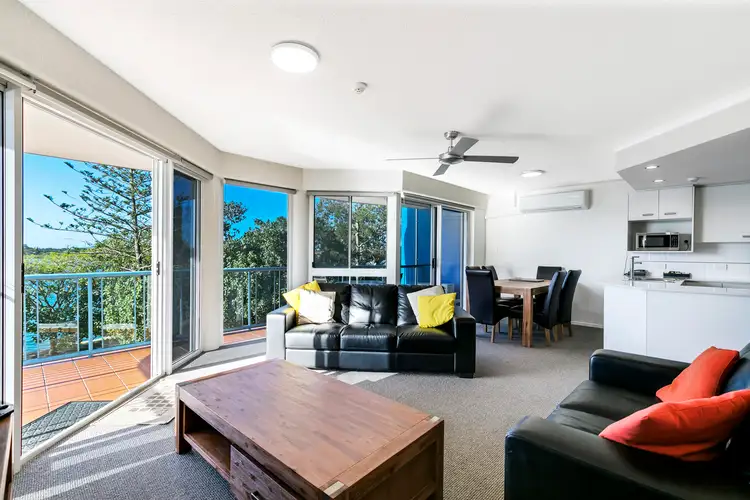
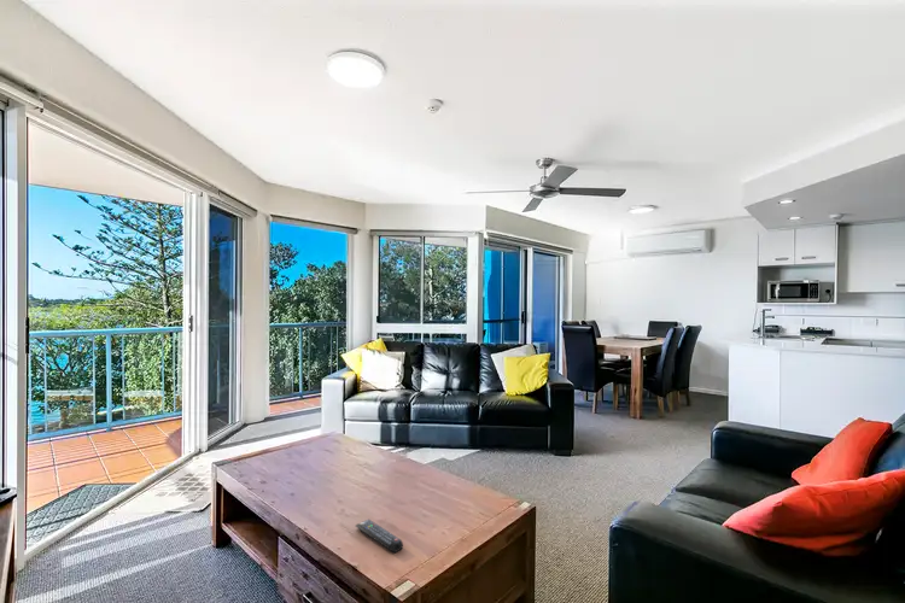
+ remote control (378, 534)
